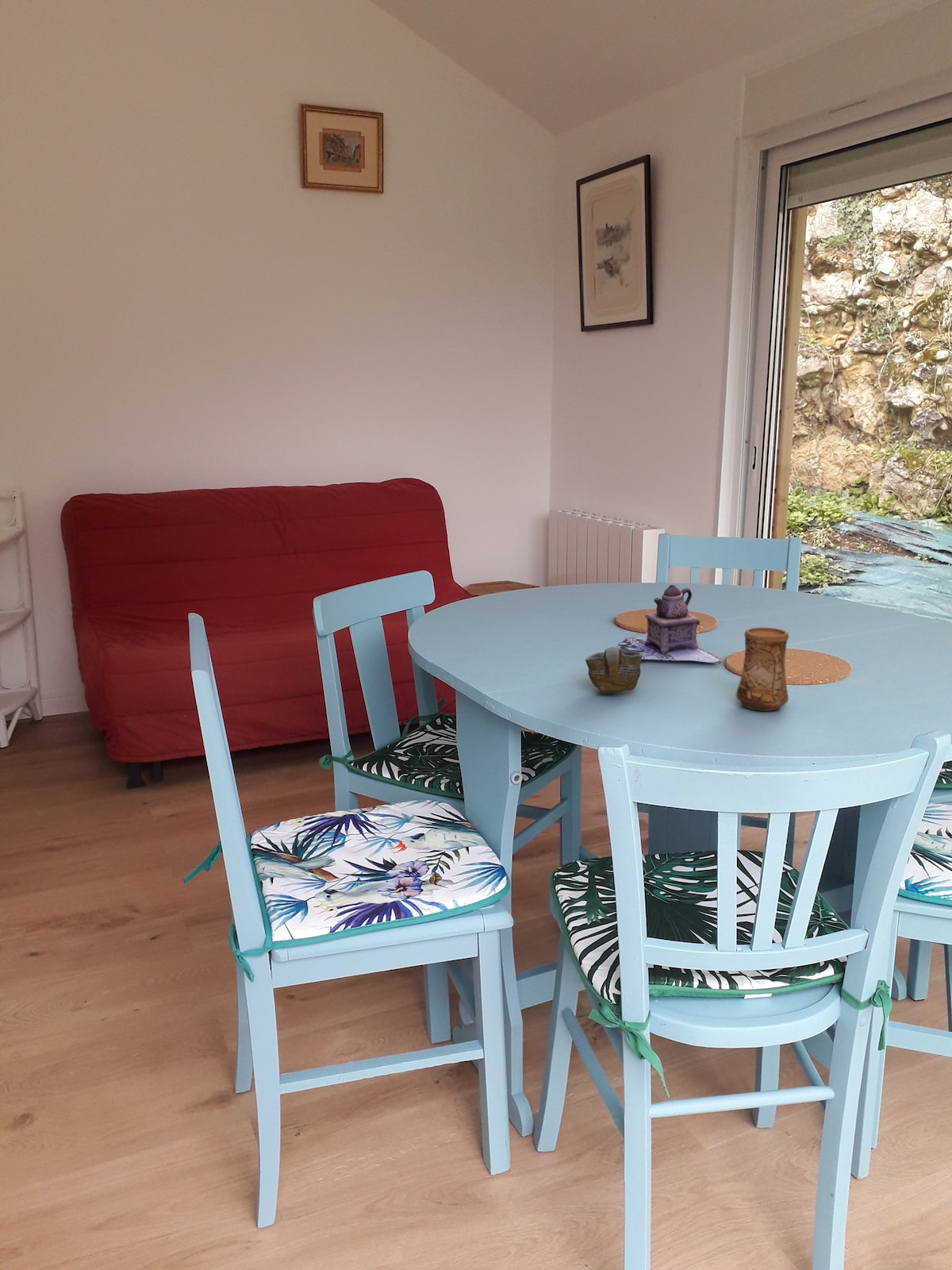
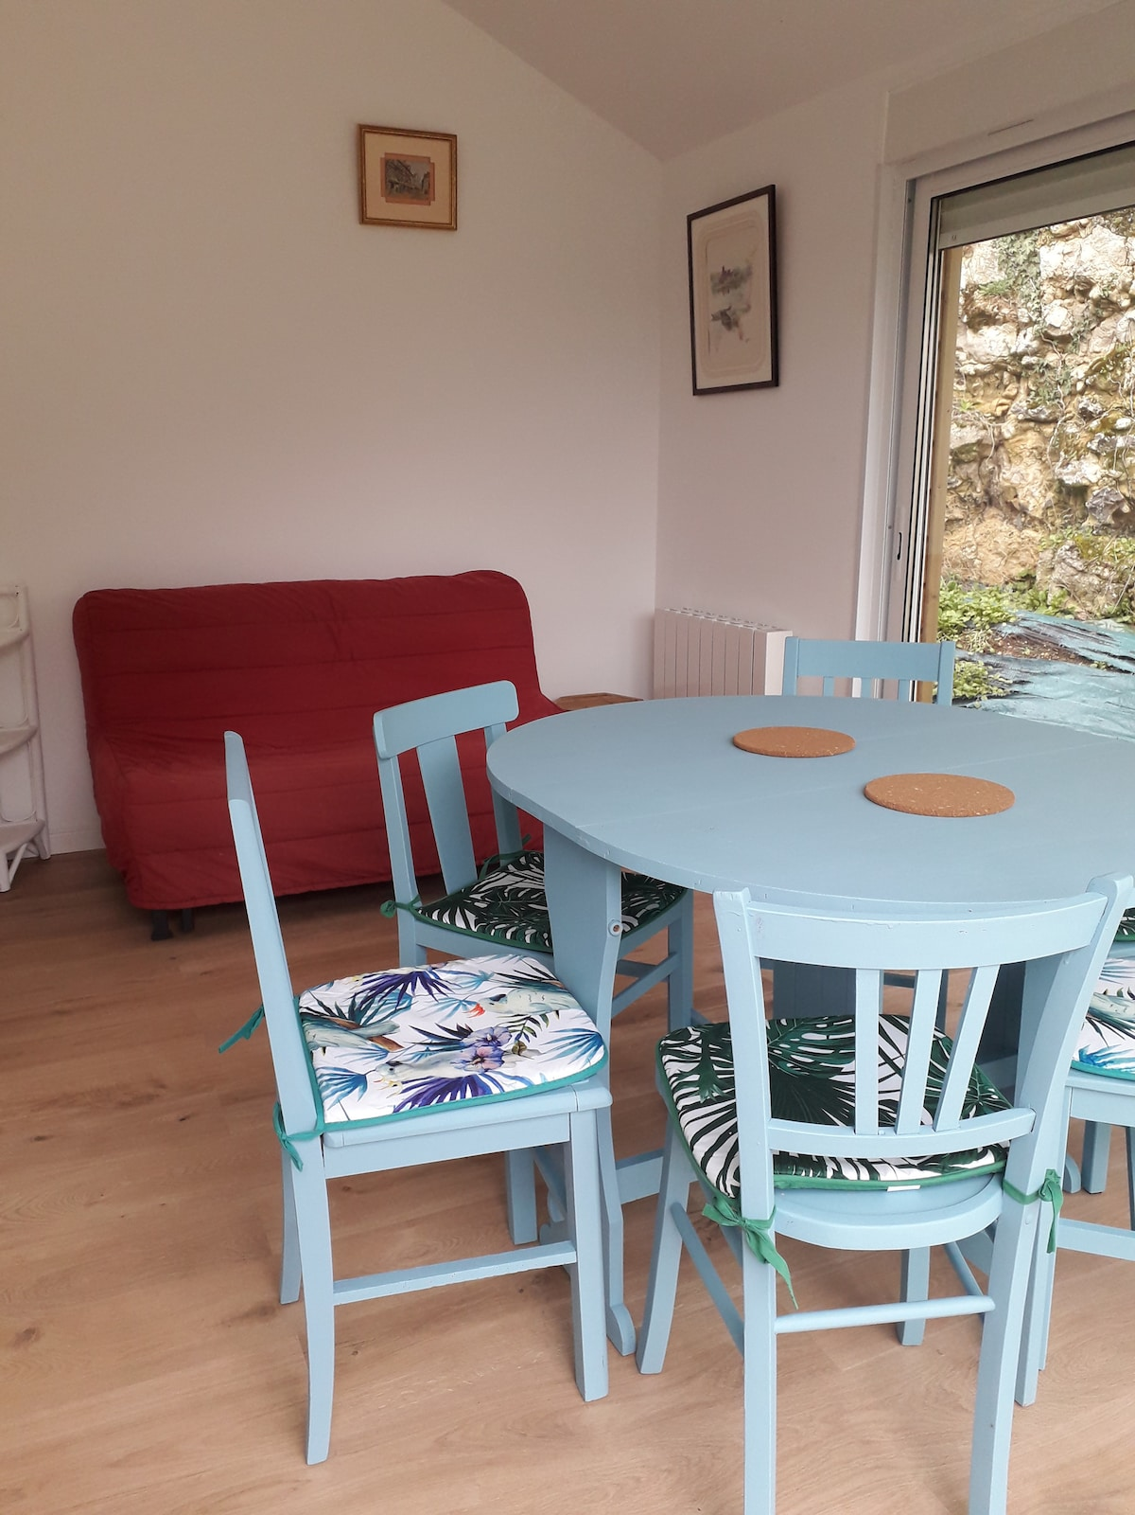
- cup (763, 668)
- teapot (667, 618)
- cup (611, 666)
